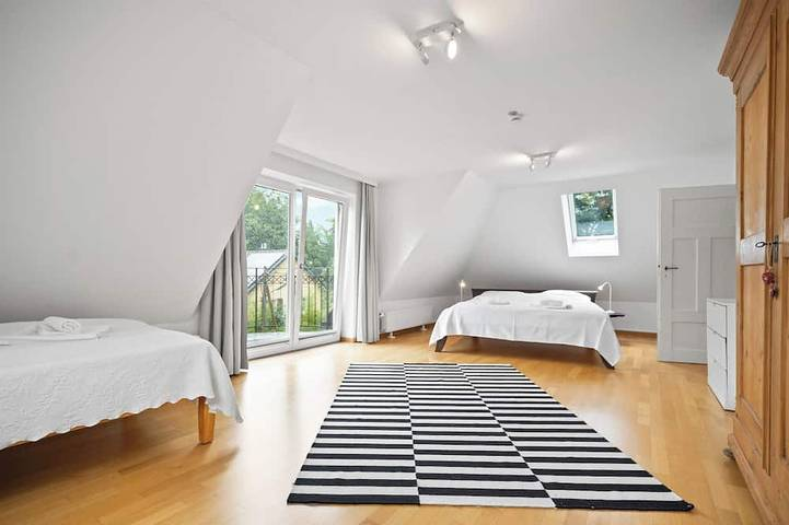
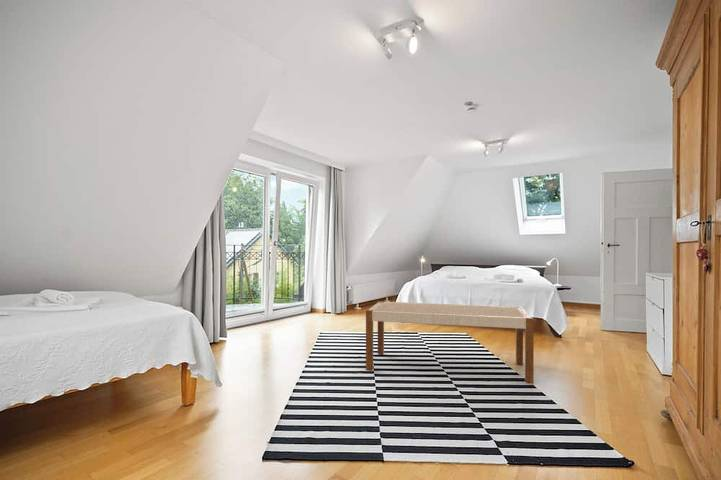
+ bench (446, 324)
